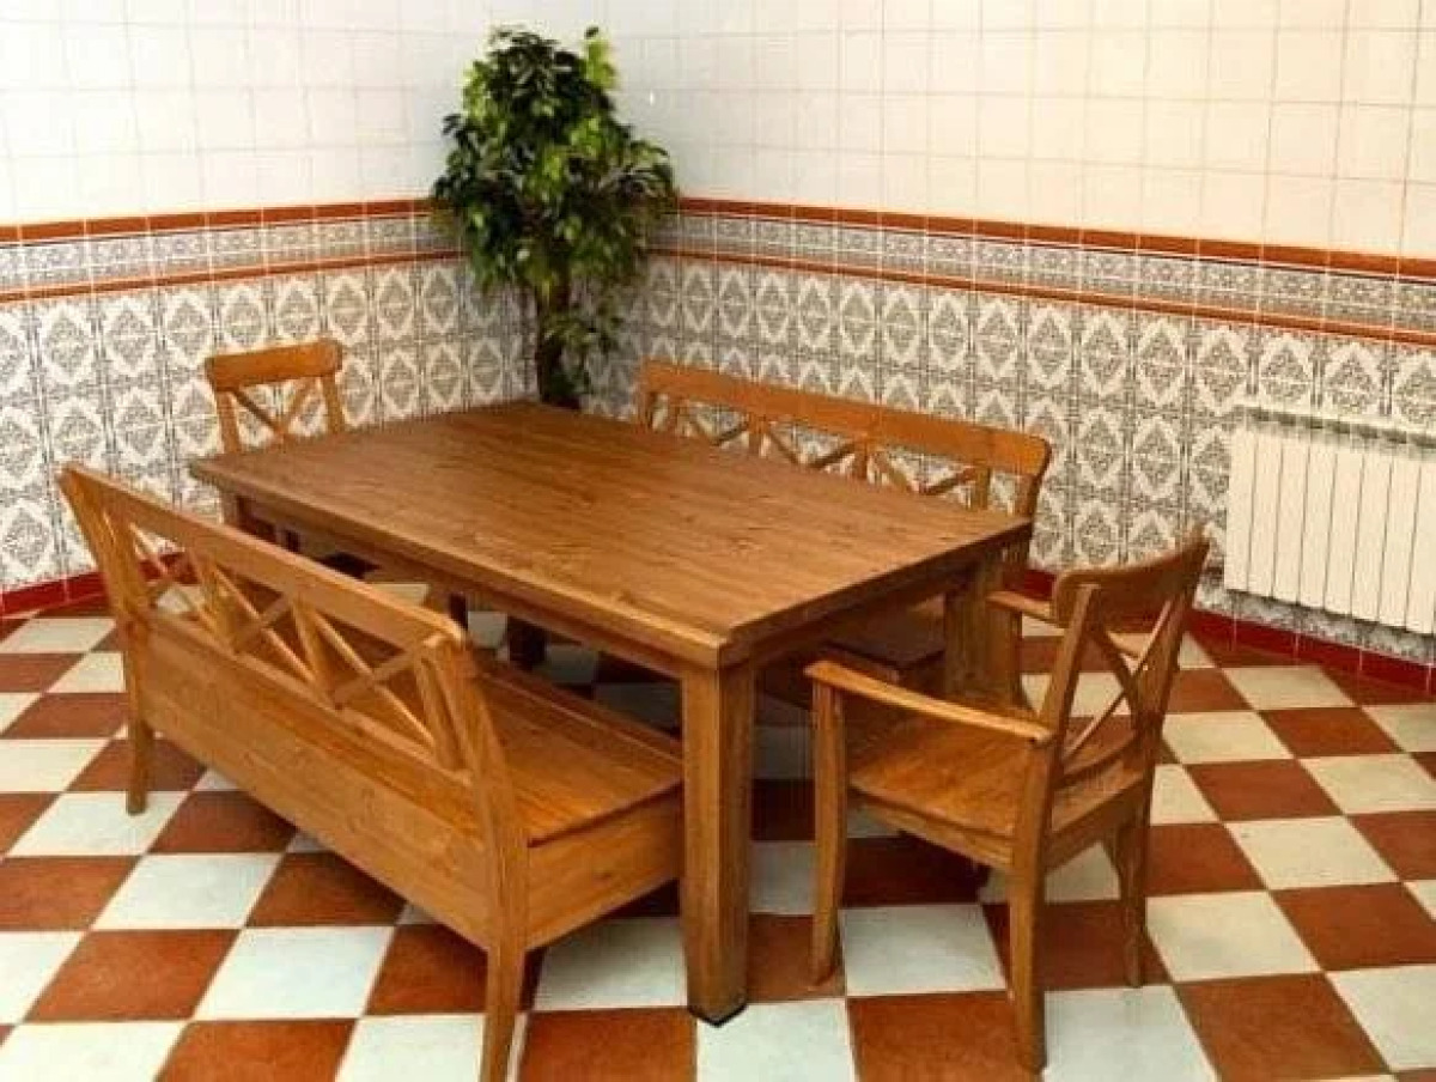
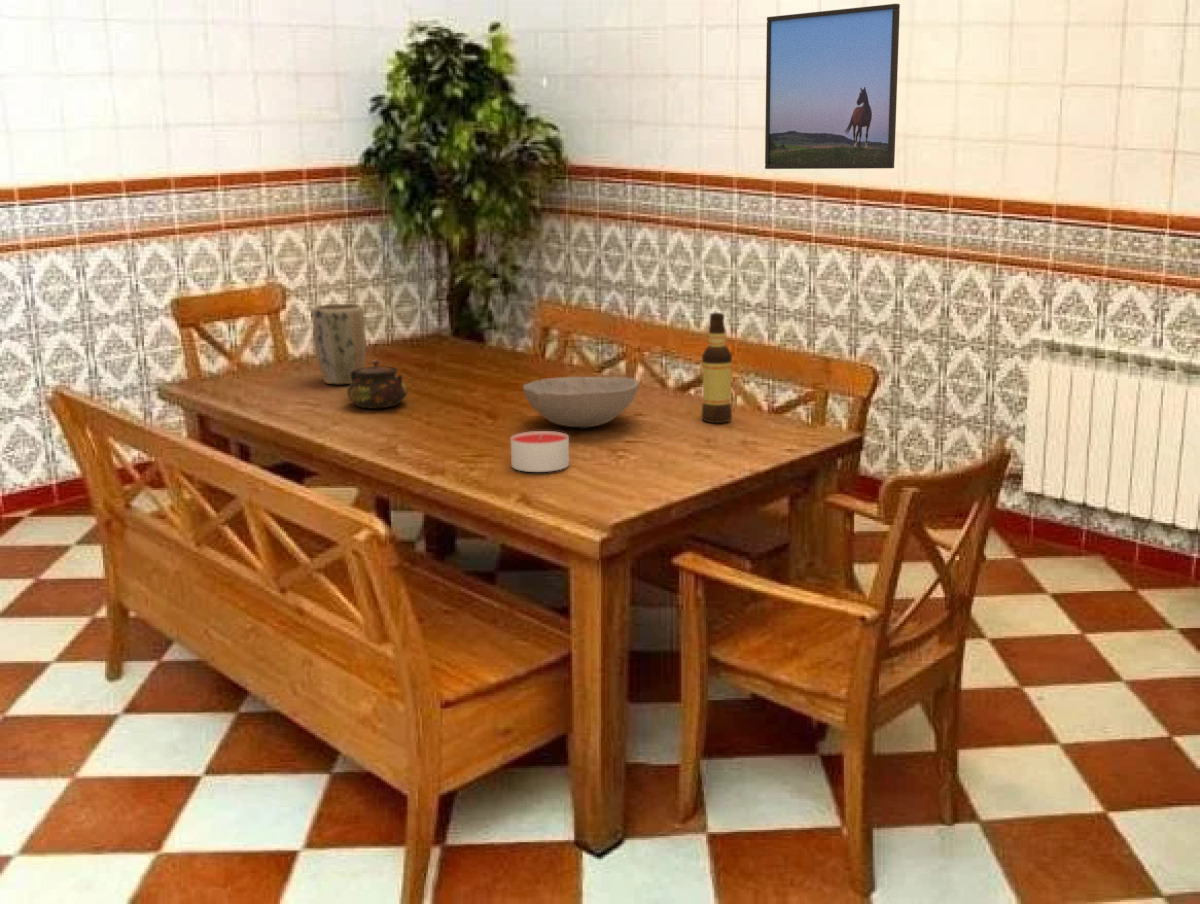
+ teapot (377, 382)
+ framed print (828, 90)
+ candle (540, 450)
+ plant pot (340, 344)
+ bowl (581, 404)
+ bottle (716, 367)
